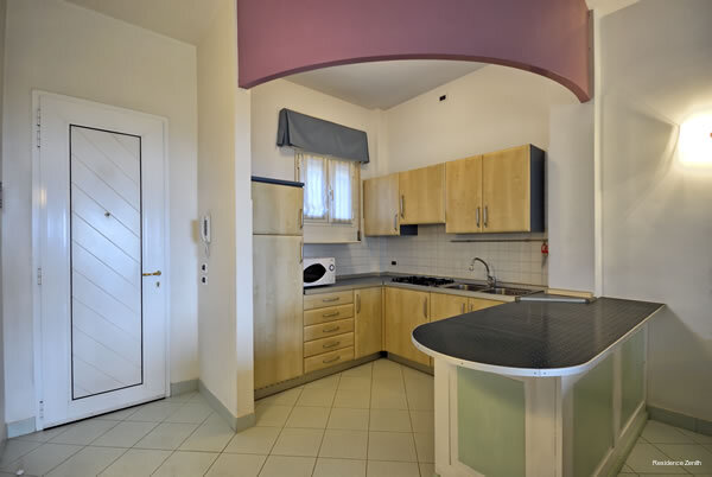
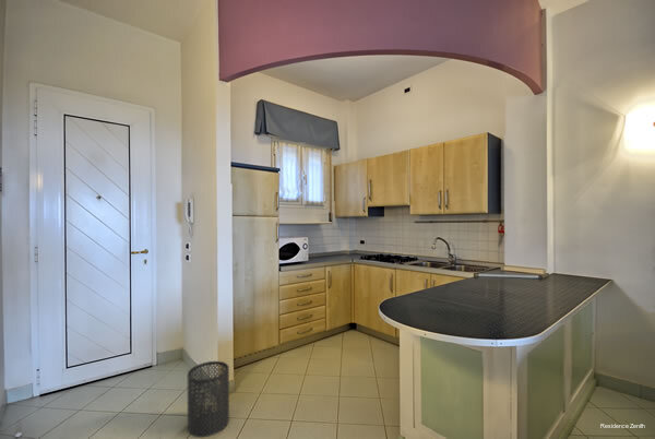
+ trash can (209, 396)
